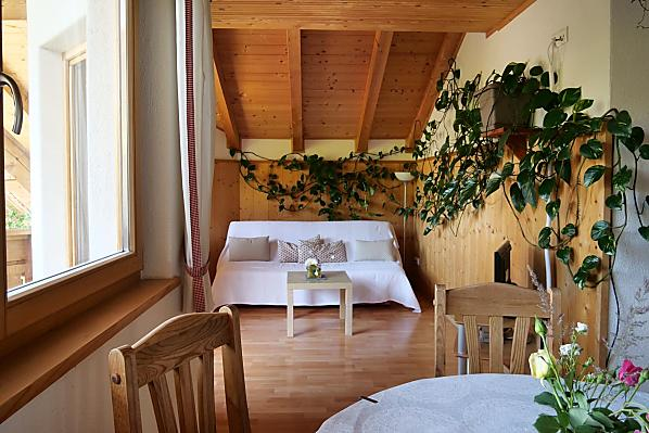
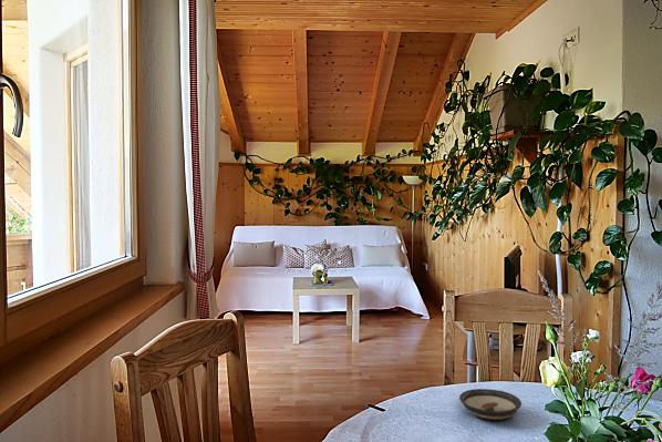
+ saucer (489, 407)
